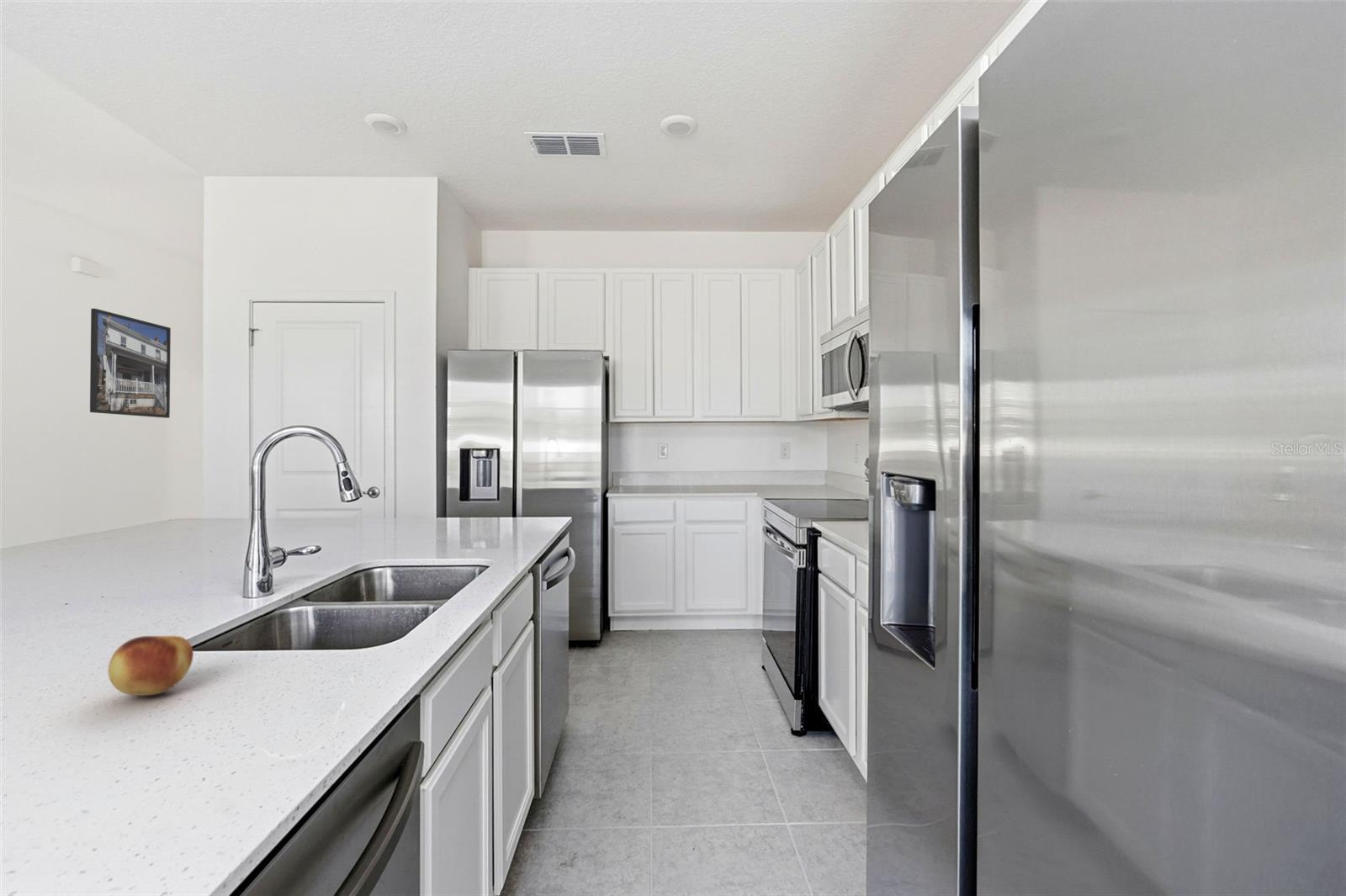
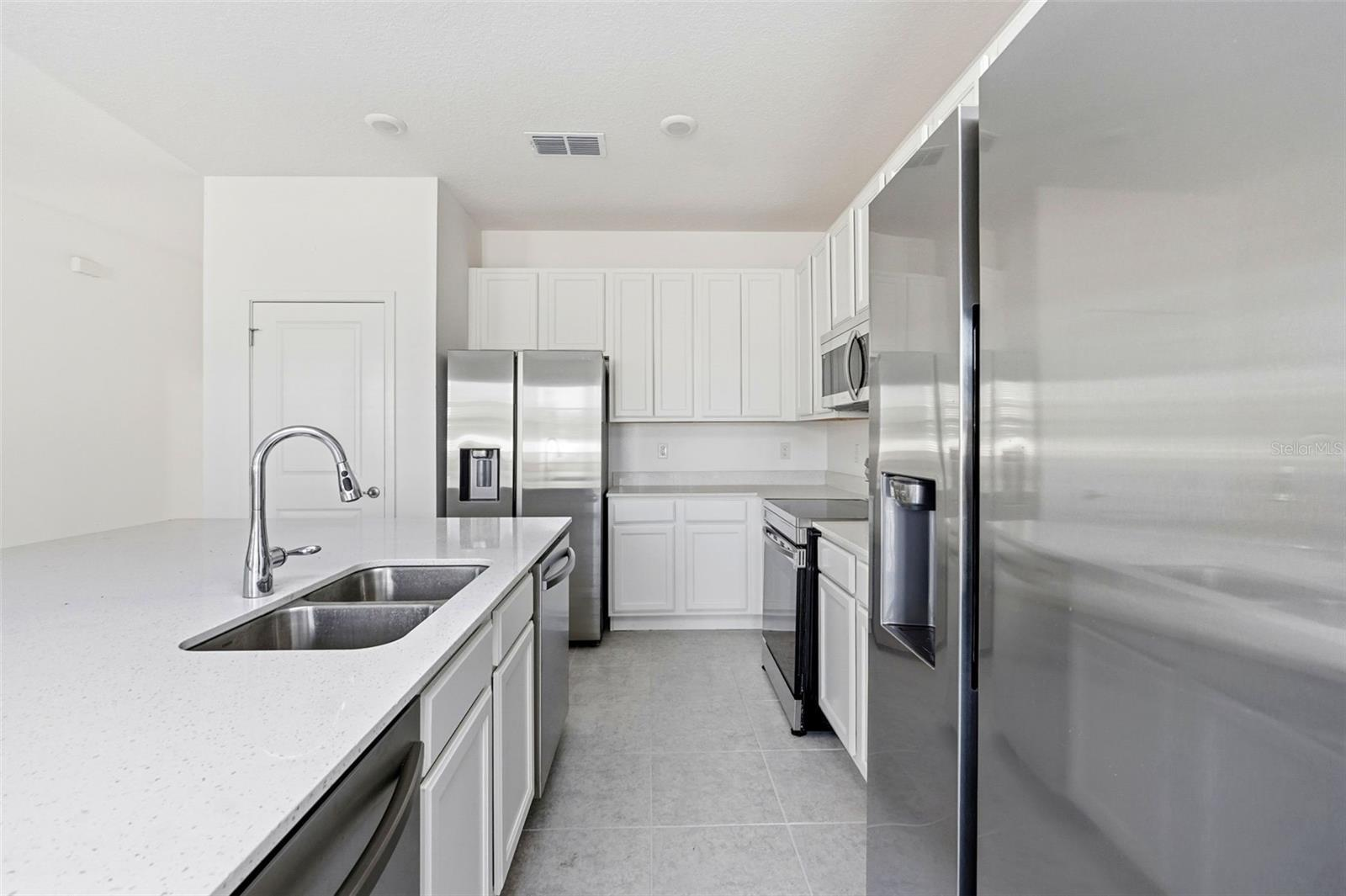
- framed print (133, 367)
- fruit (151, 664)
